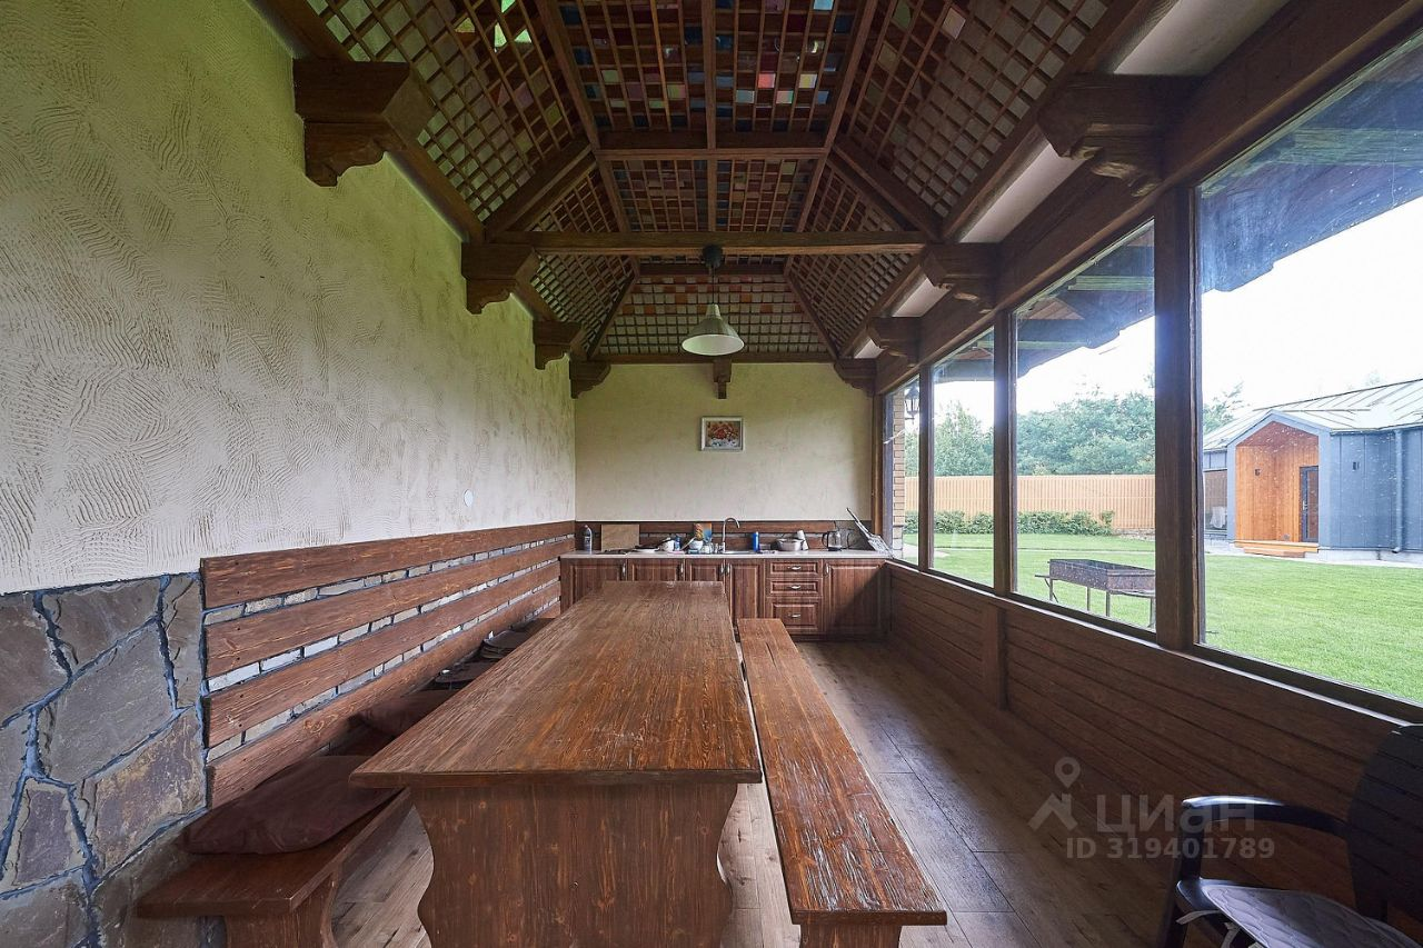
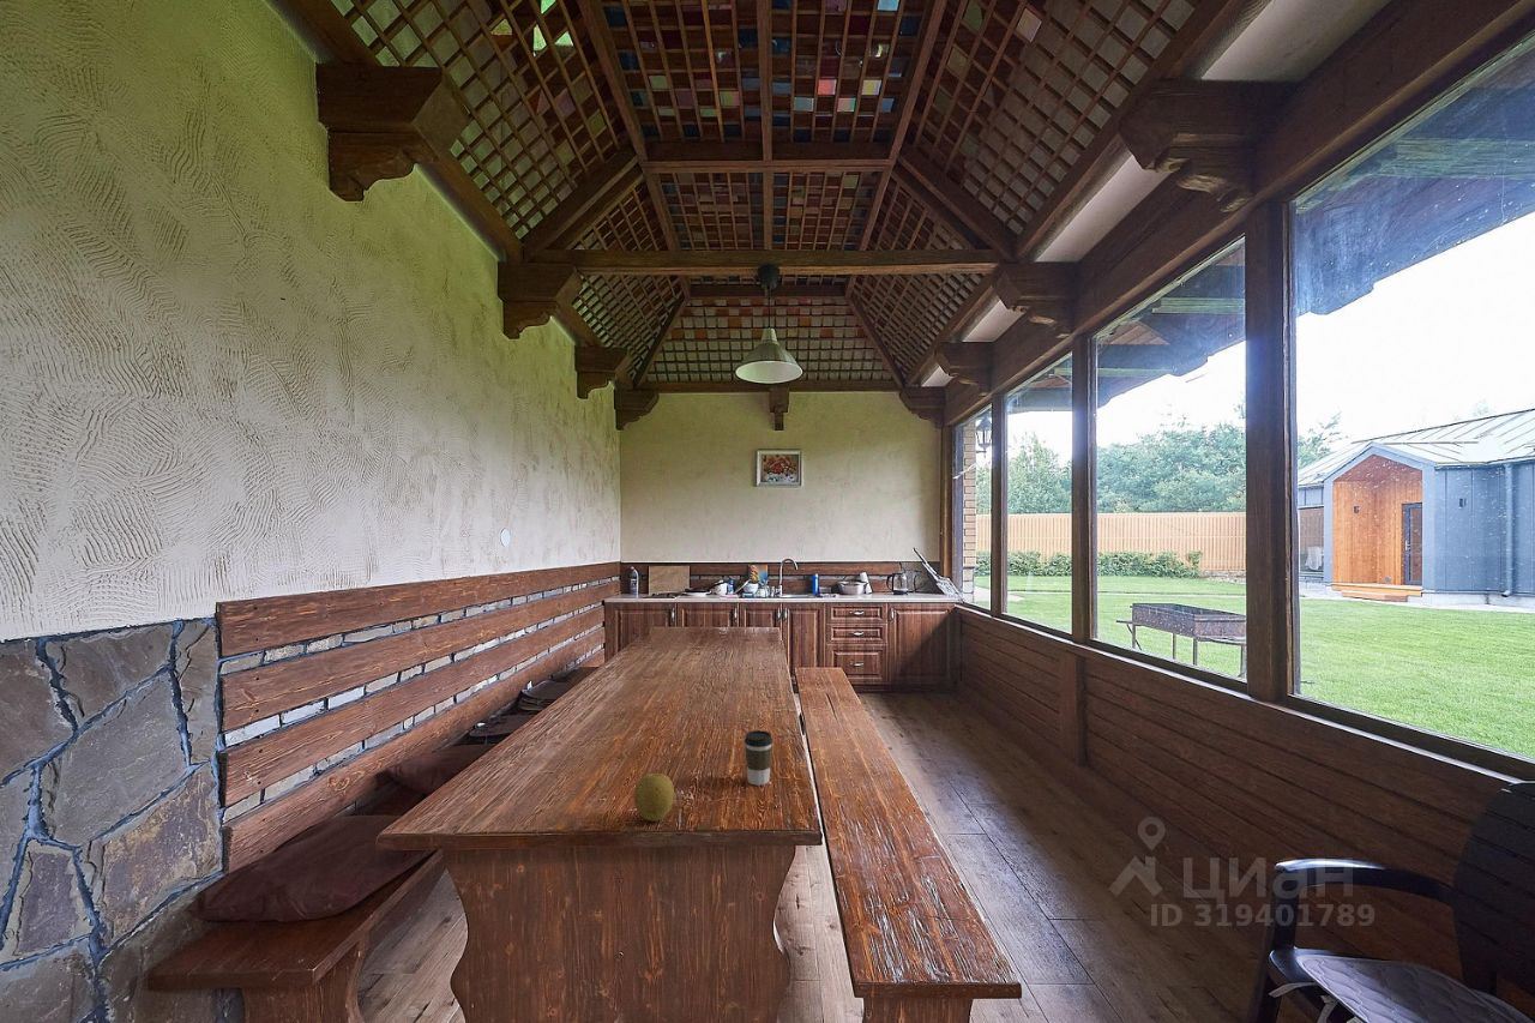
+ fruit (654, 795)
+ coffee cup (758, 757)
